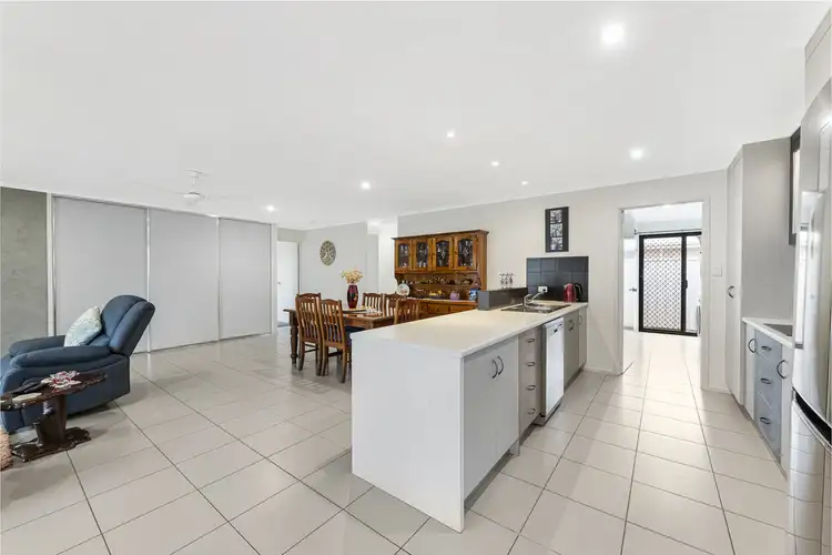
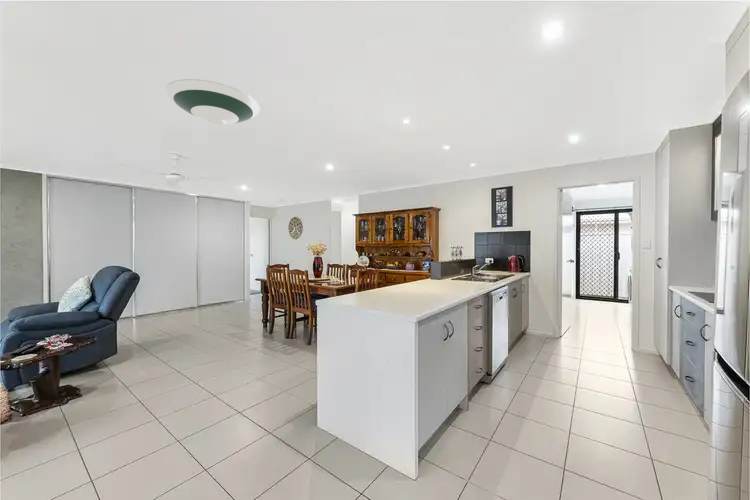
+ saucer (215, 112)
